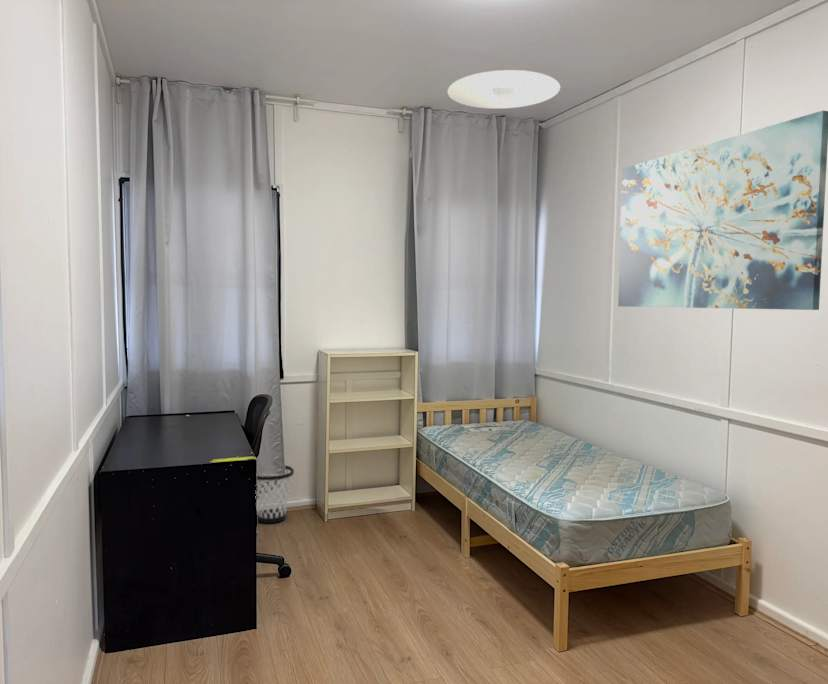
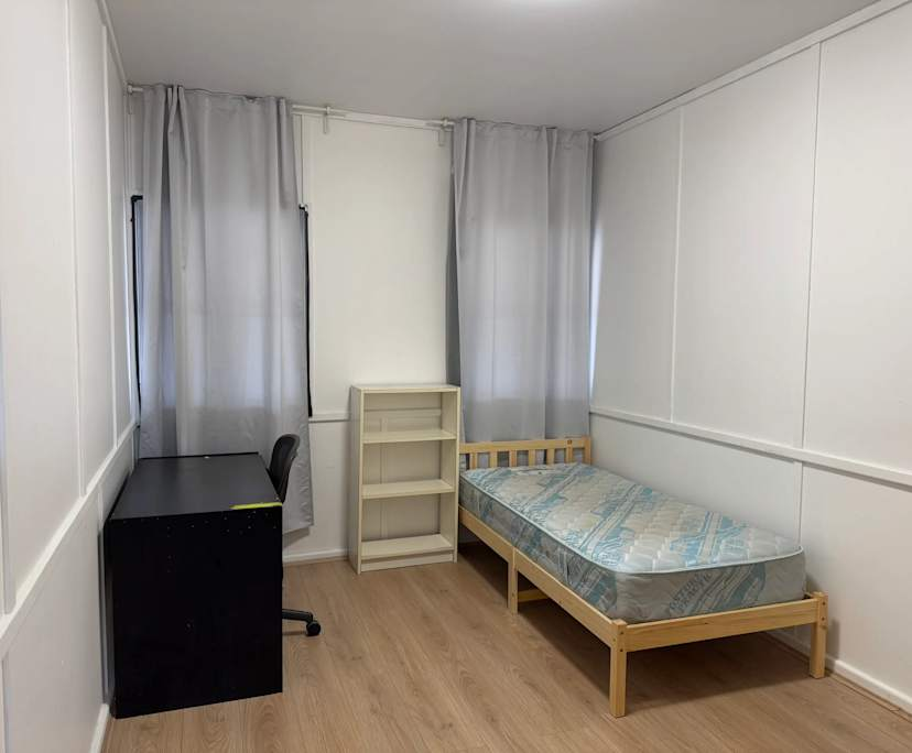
- wastebasket (271, 494)
- wall art (703, 227)
- ceiling light (503, 85)
